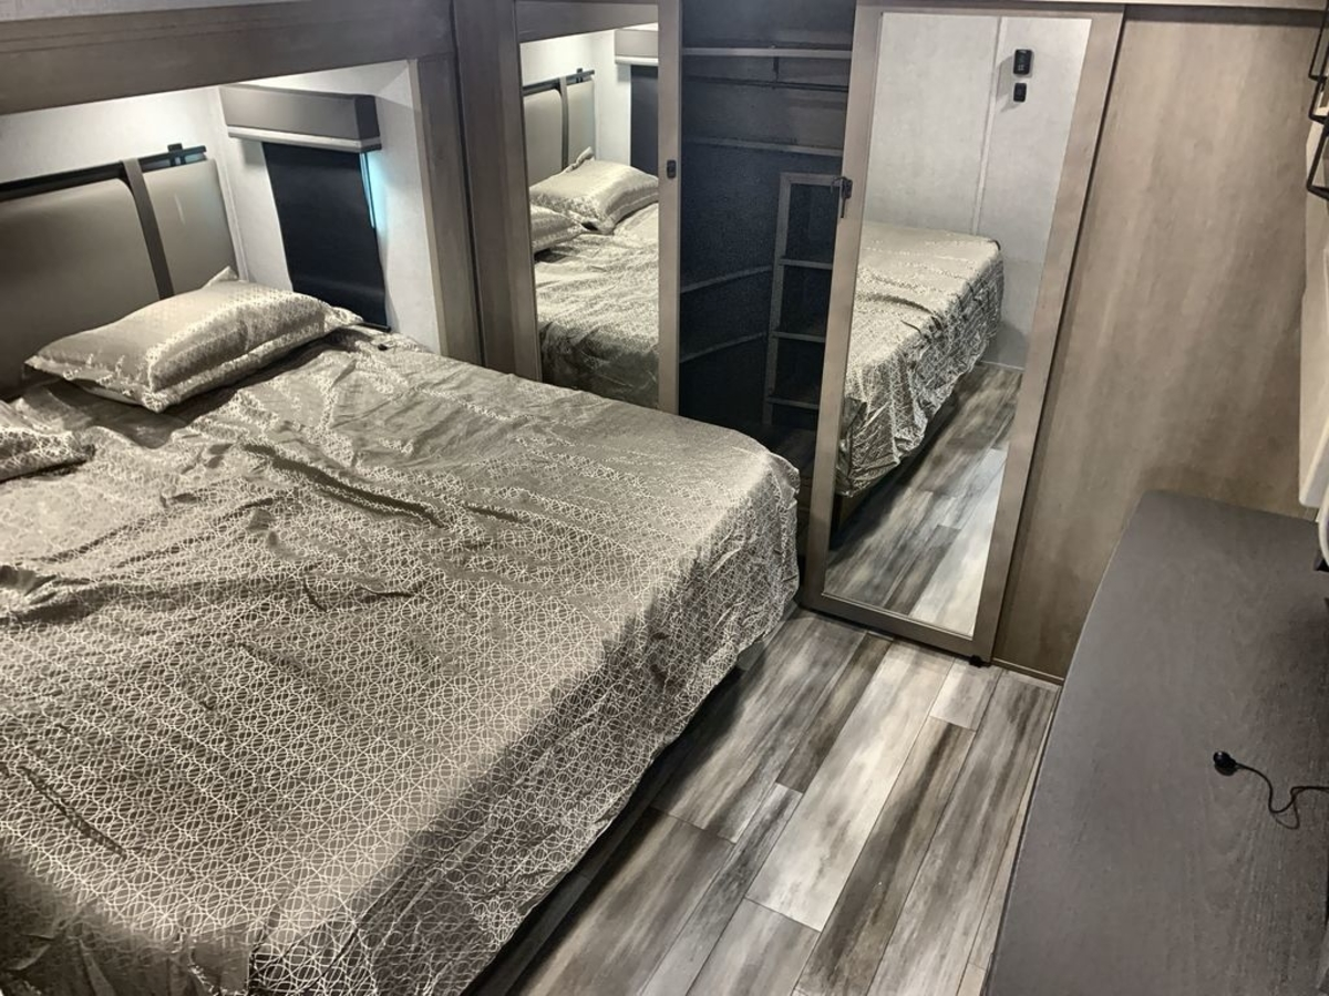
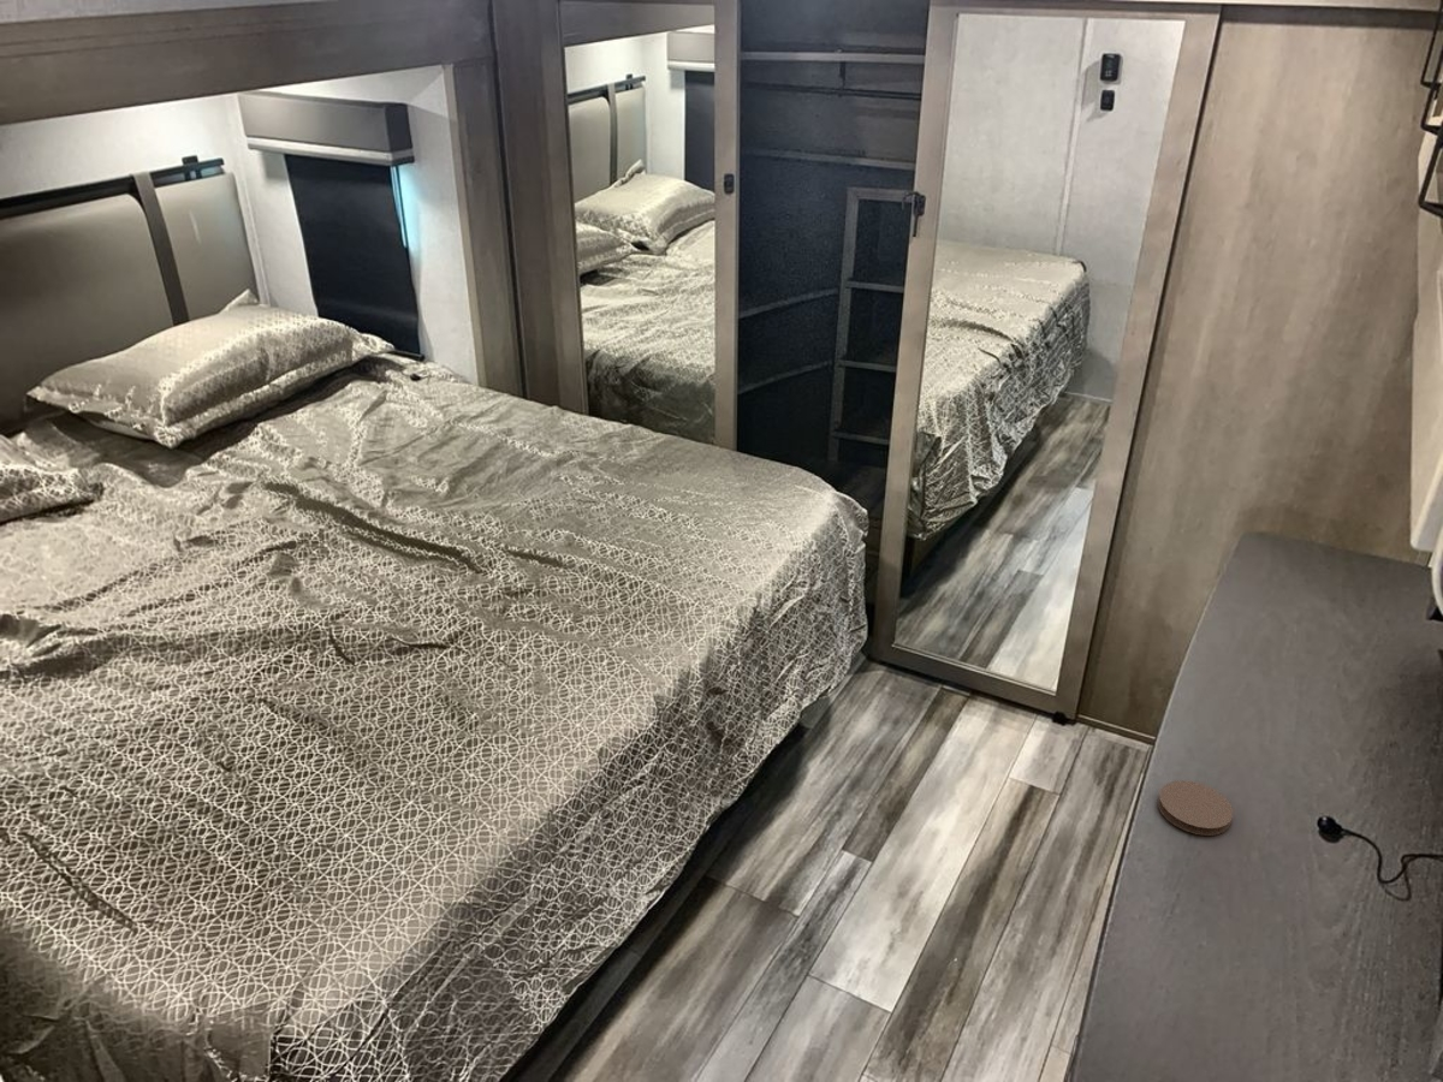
+ coaster (1194, 807)
